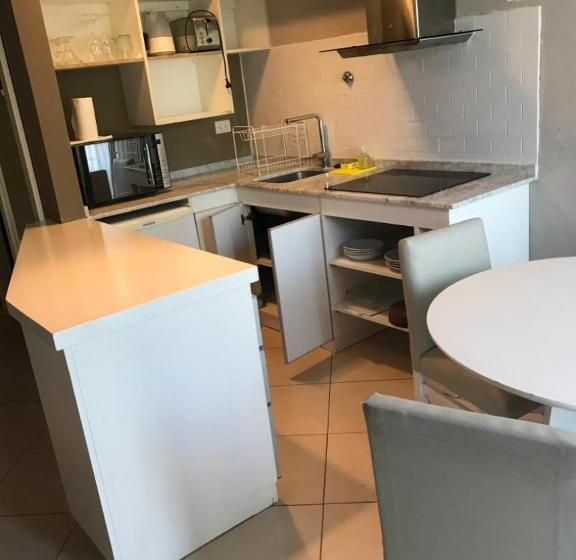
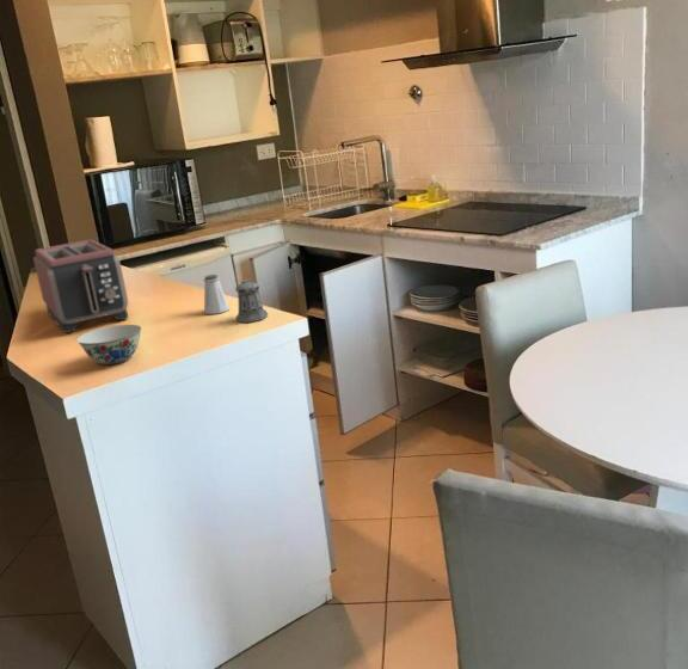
+ toaster (80, 284)
+ chinaware (111, 345)
+ pepper shaker (248, 300)
+ saltshaker (214, 293)
